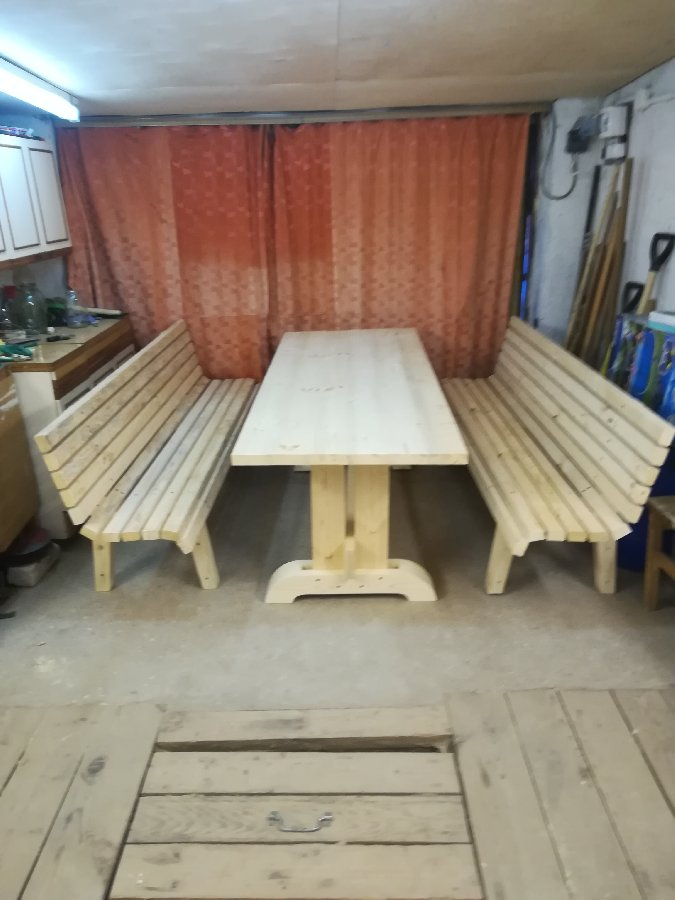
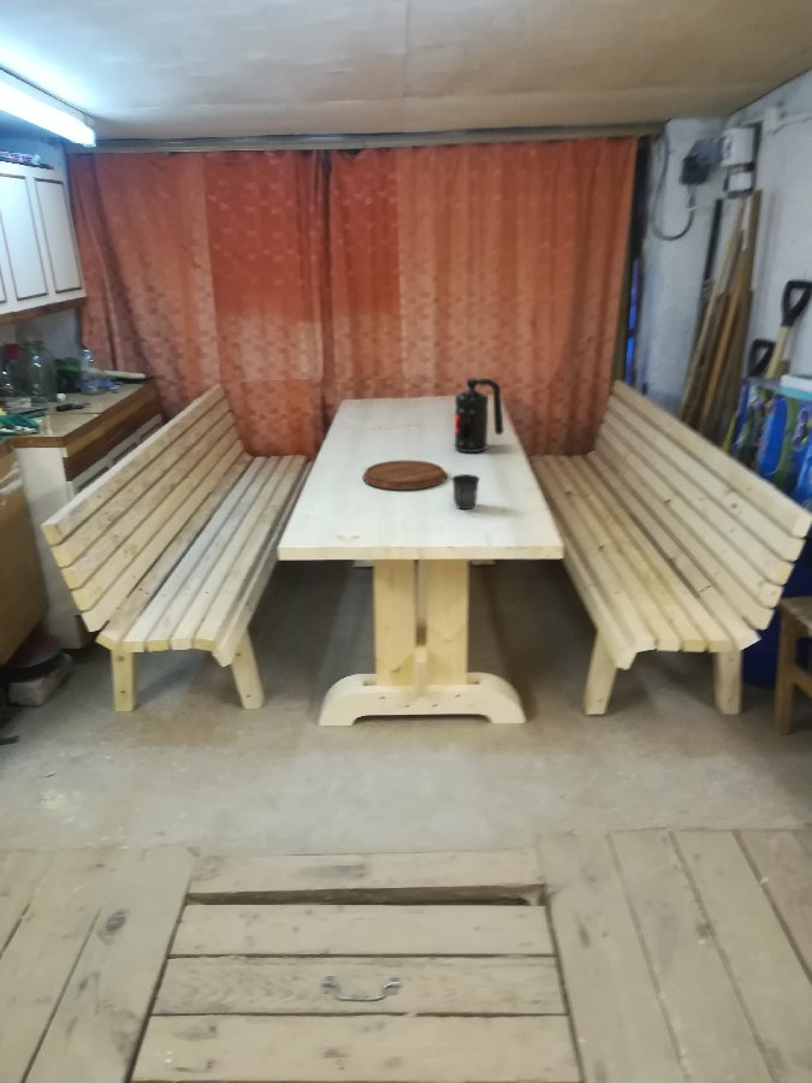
+ mug (463, 493)
+ grenade (479, 414)
+ cutting board (404, 473)
